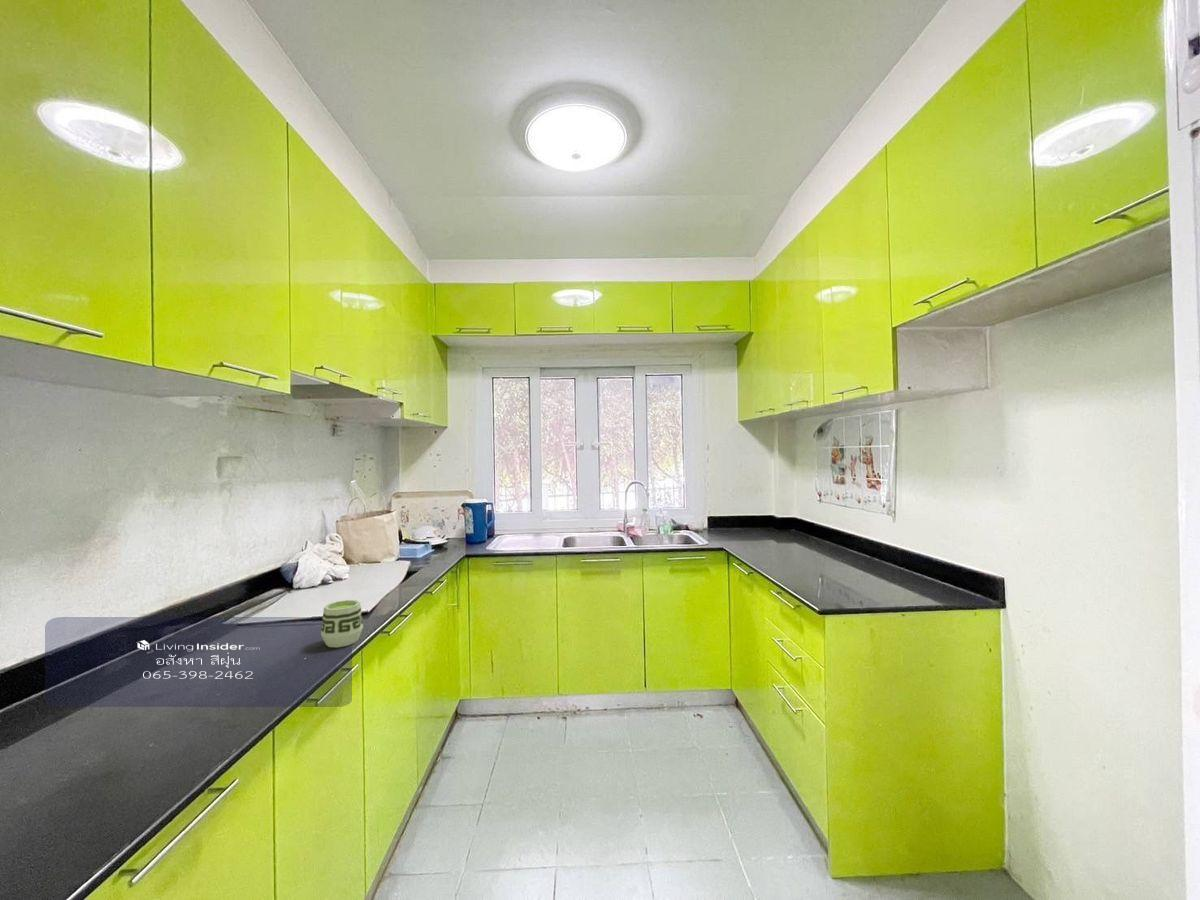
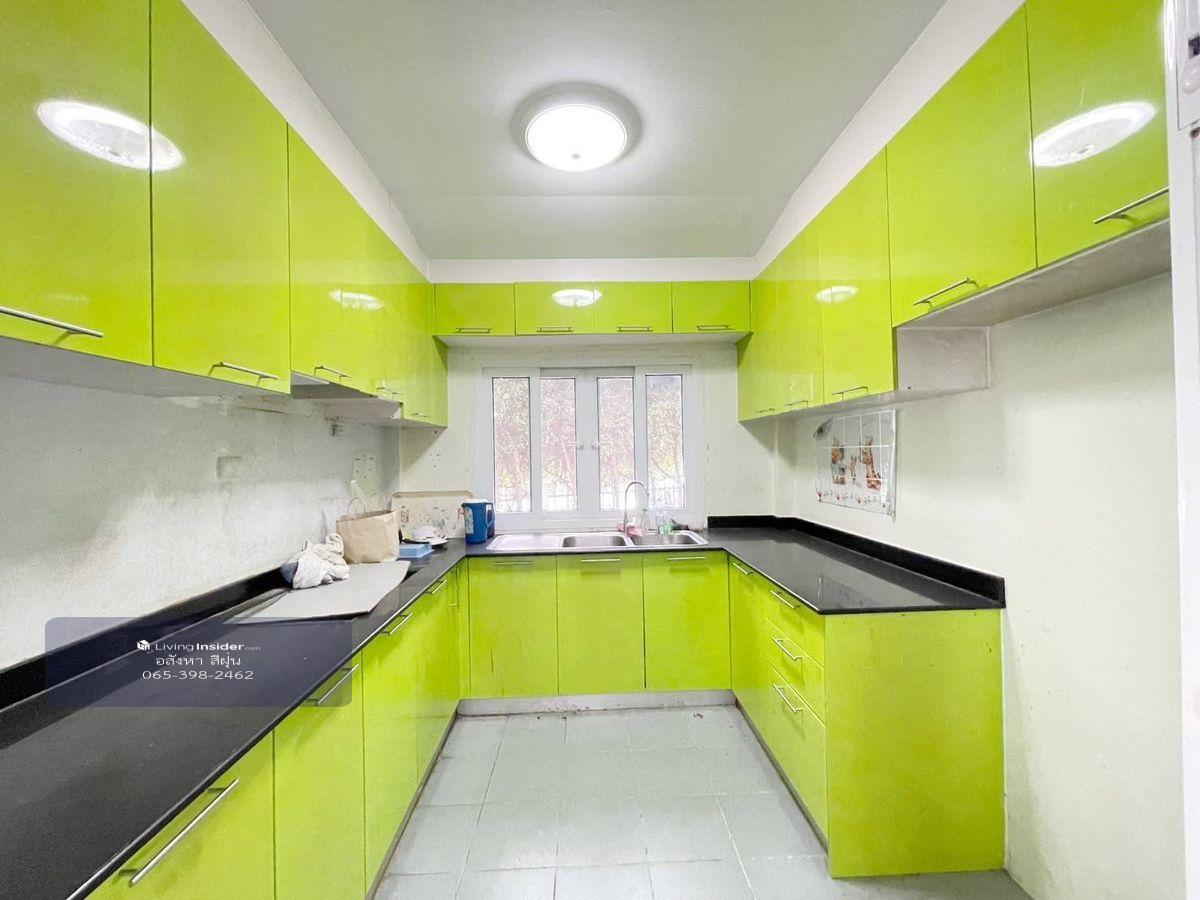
- cup (342, 623)
